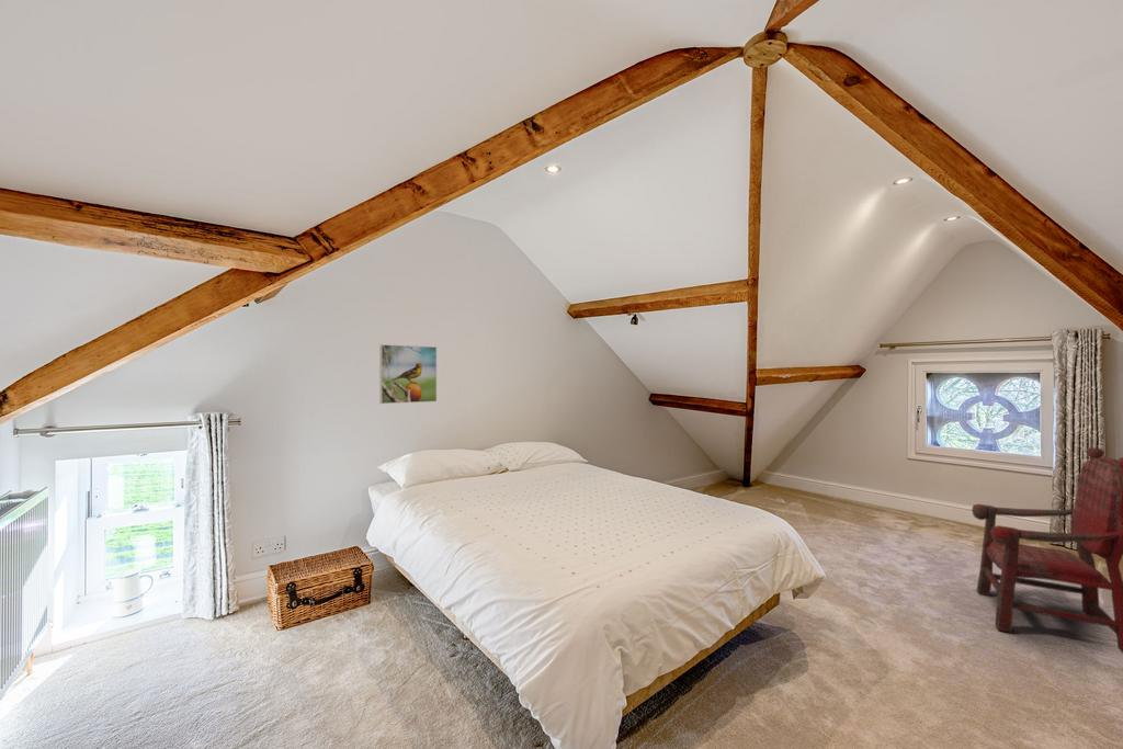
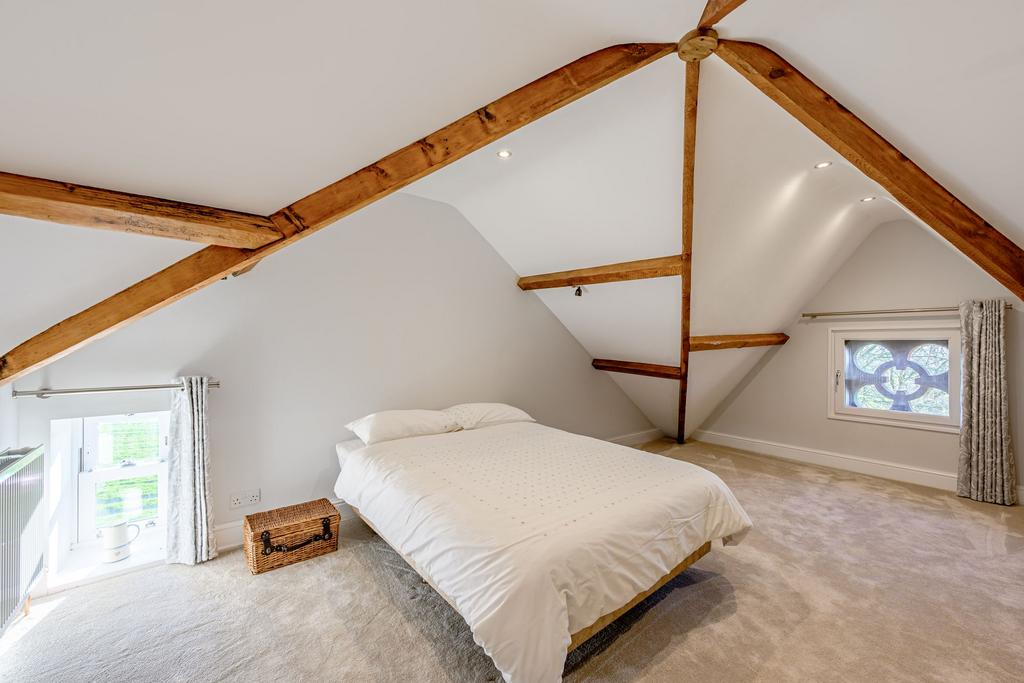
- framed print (409, 374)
- armchair (1046, 534)
